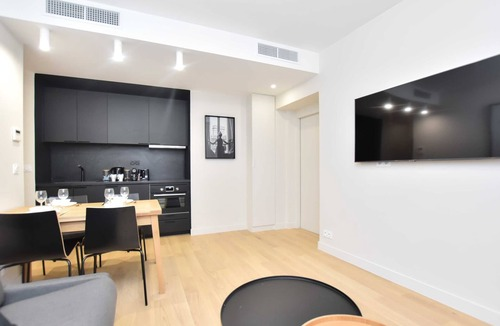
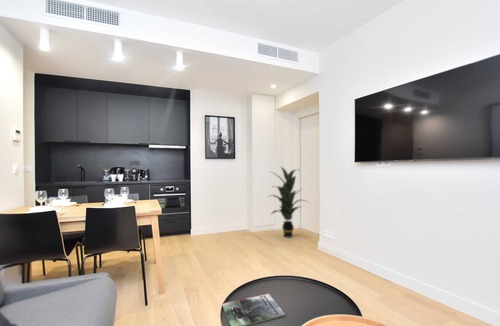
+ indoor plant (284, 200)
+ magazine (252, 309)
